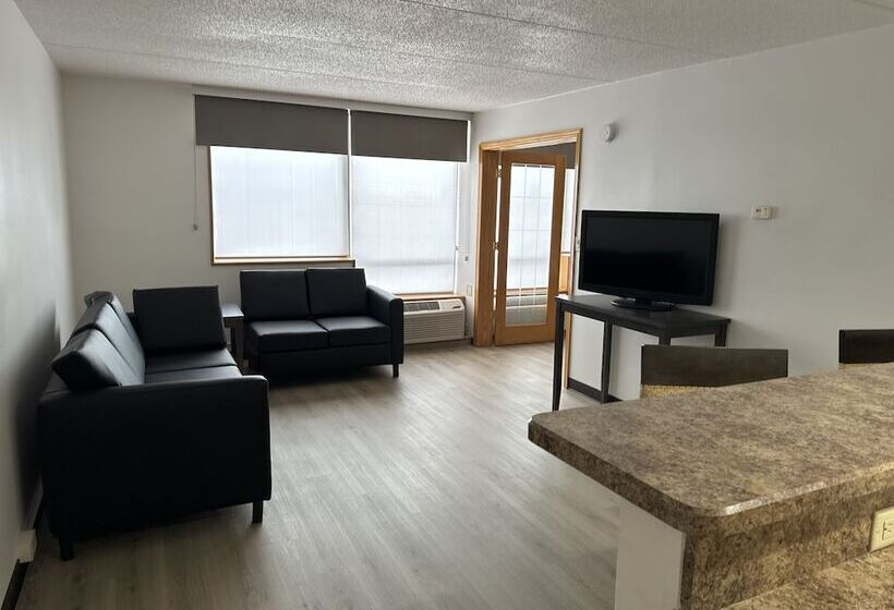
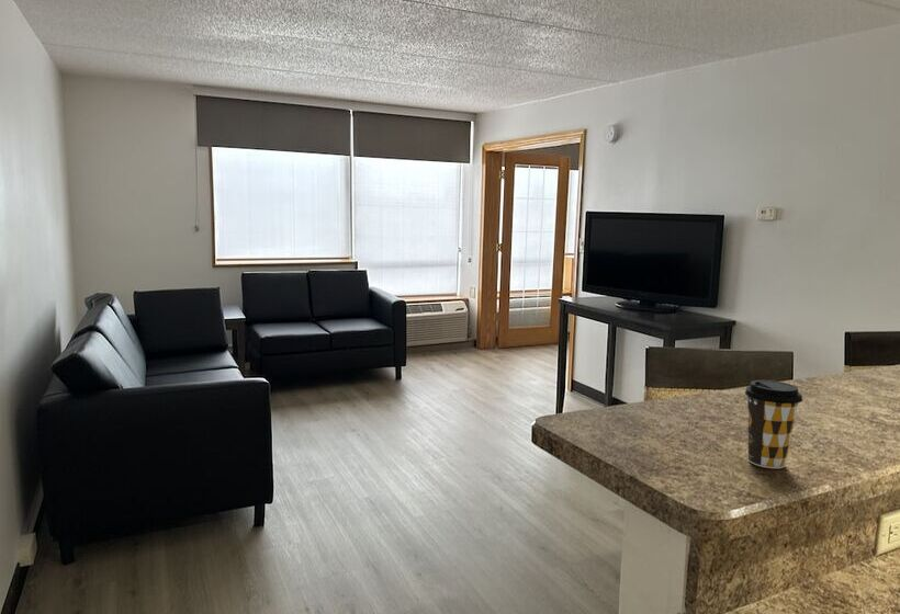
+ coffee cup (769, 423)
